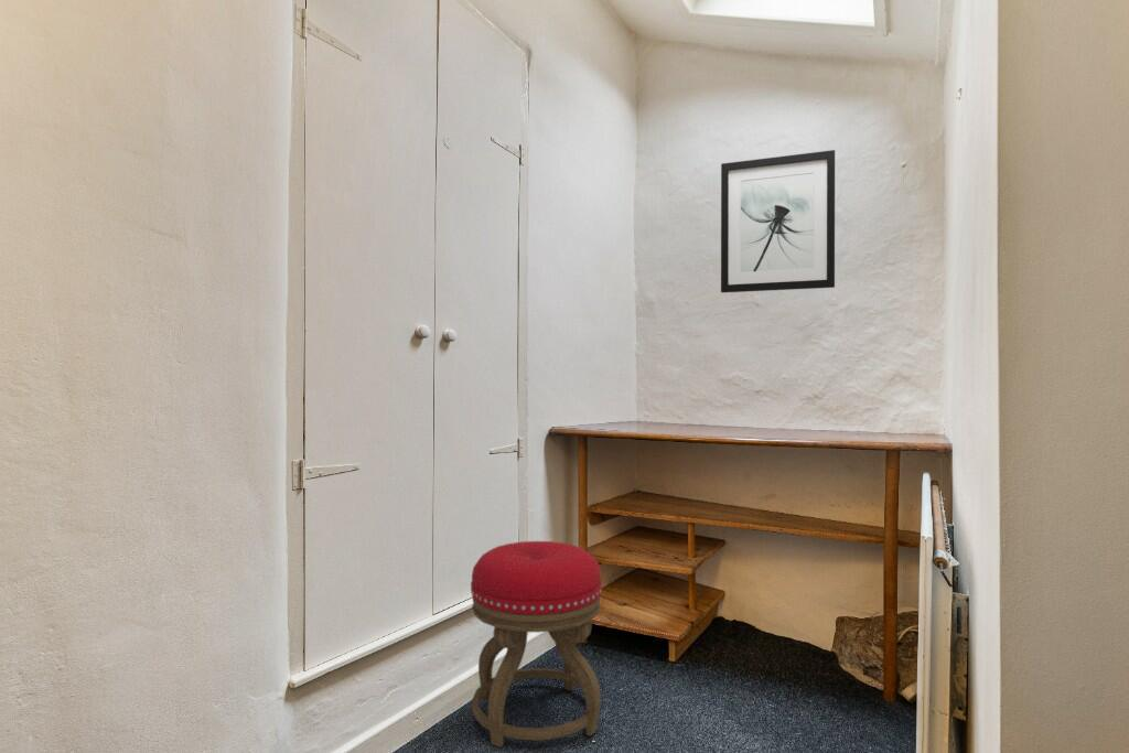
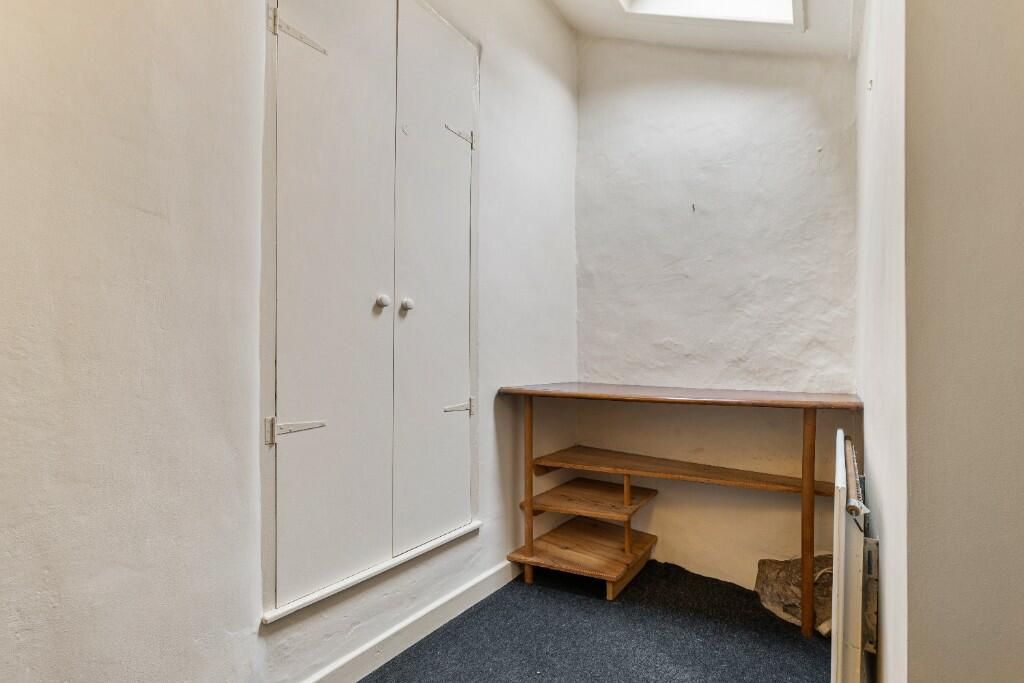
- wall art (776, 224)
- stool (537, 632)
